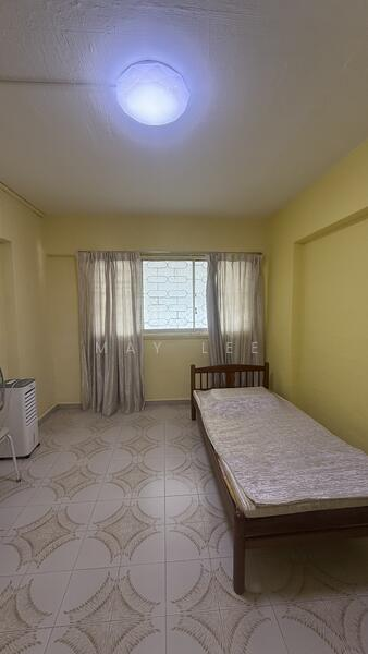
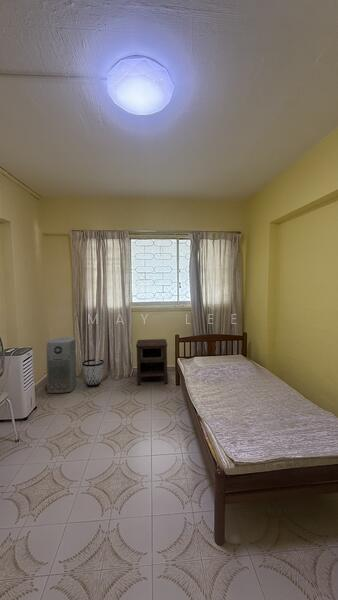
+ wastebasket (93, 373)
+ nightstand (152, 360)
+ air purifier (63, 363)
